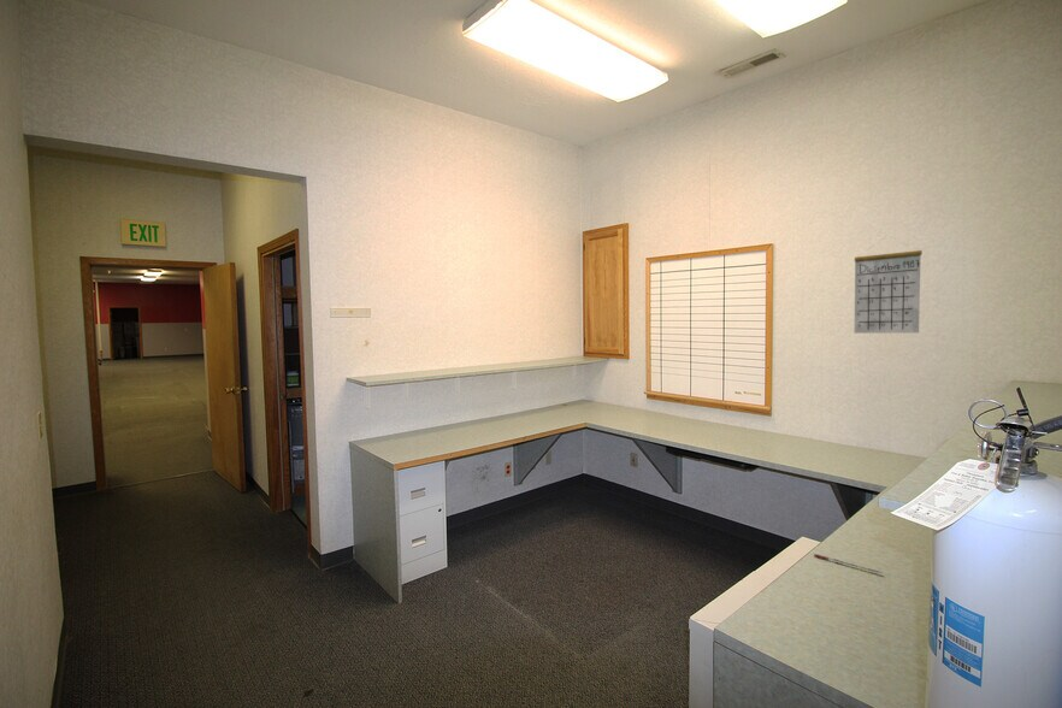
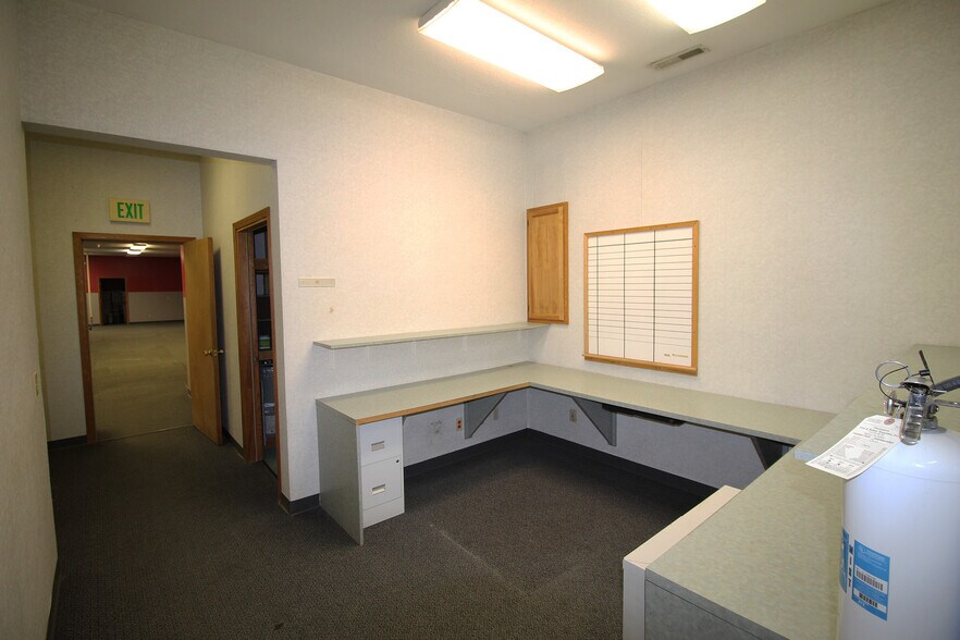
- pen (848, 564)
- calendar (886, 284)
